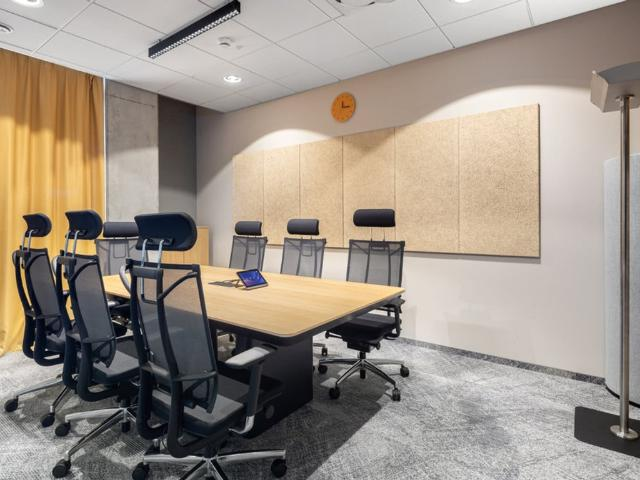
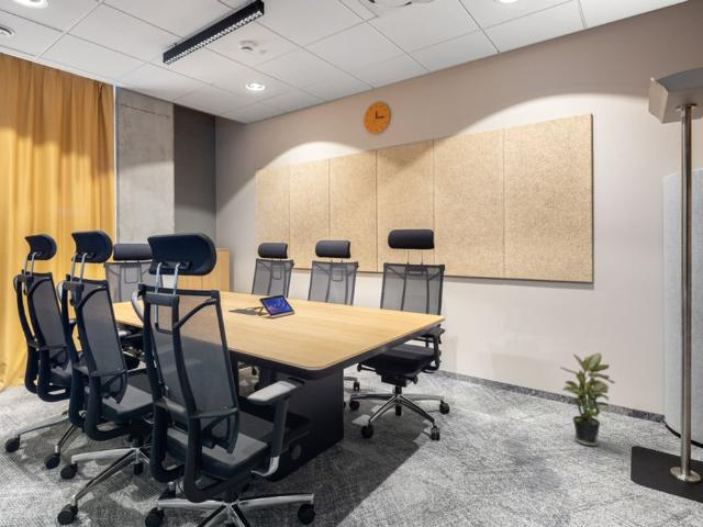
+ potted plant (589, 396)
